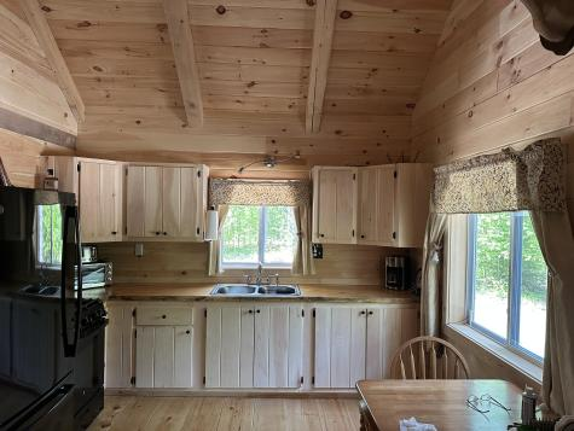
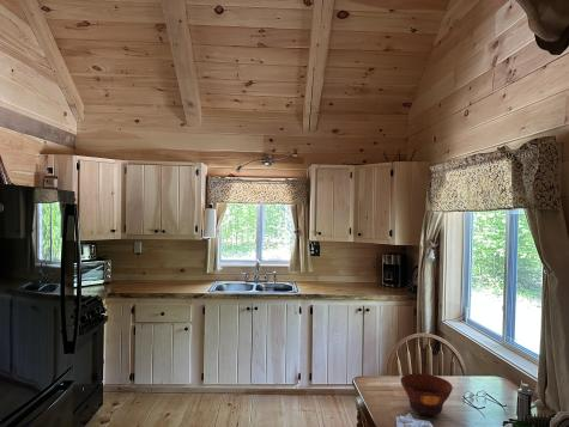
+ bowl (425, 396)
